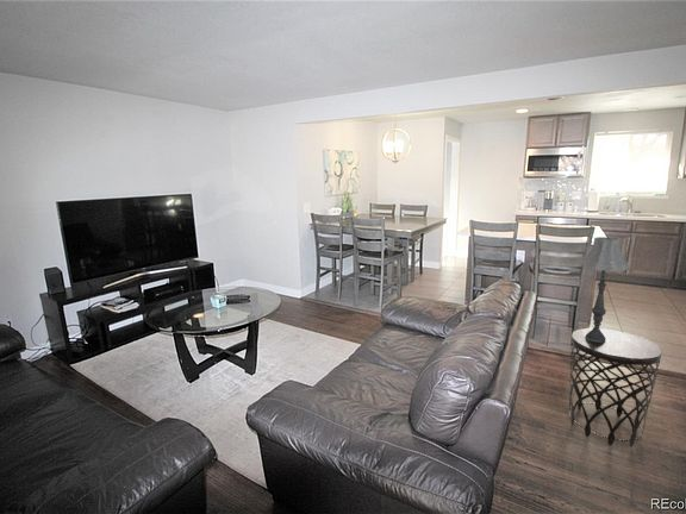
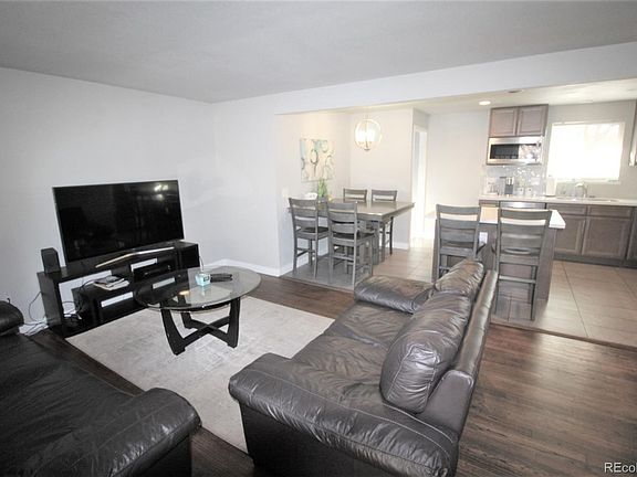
- table lamp (601, 289)
- side table (609, 384)
